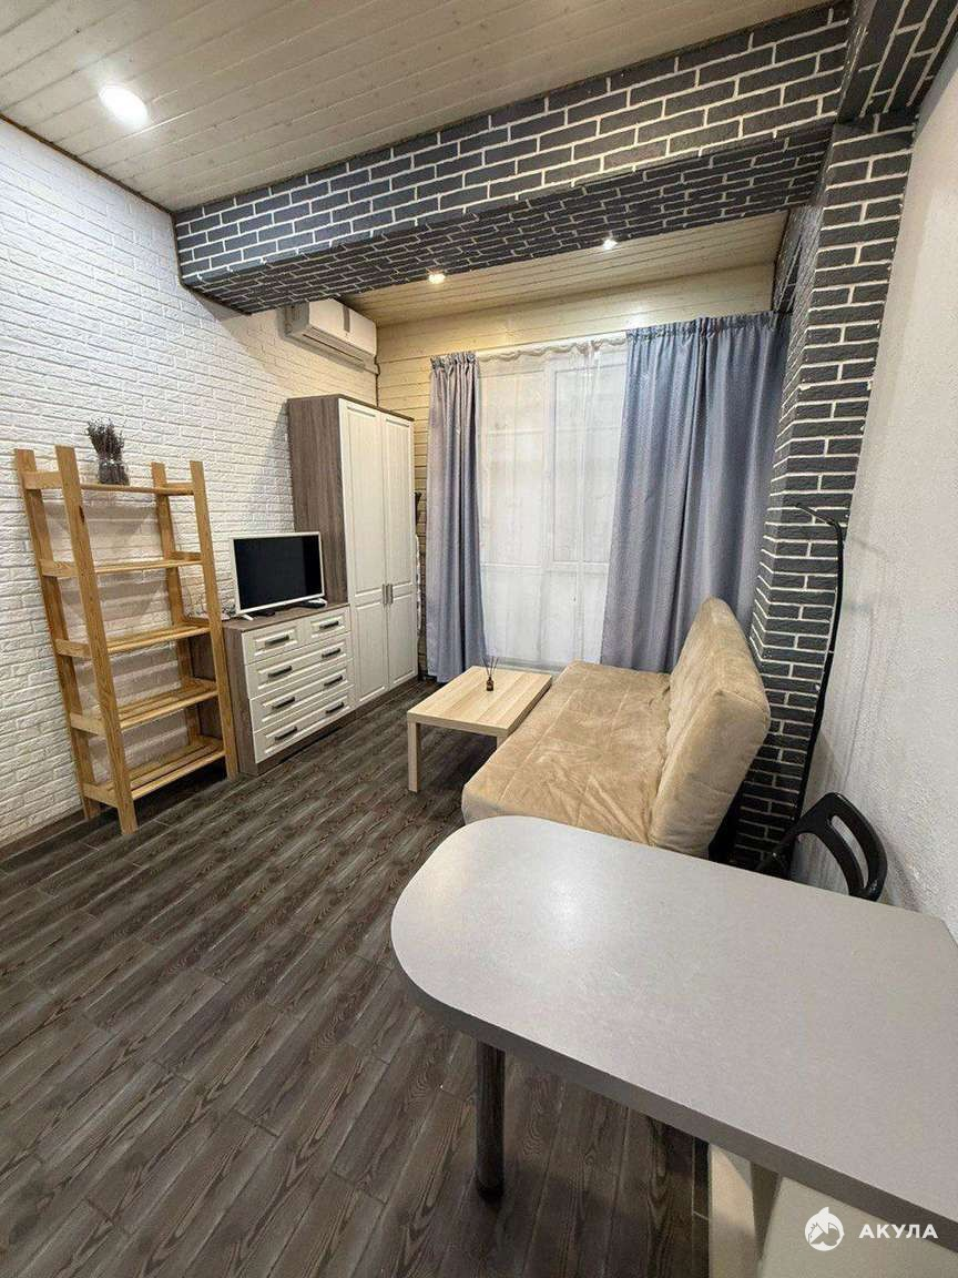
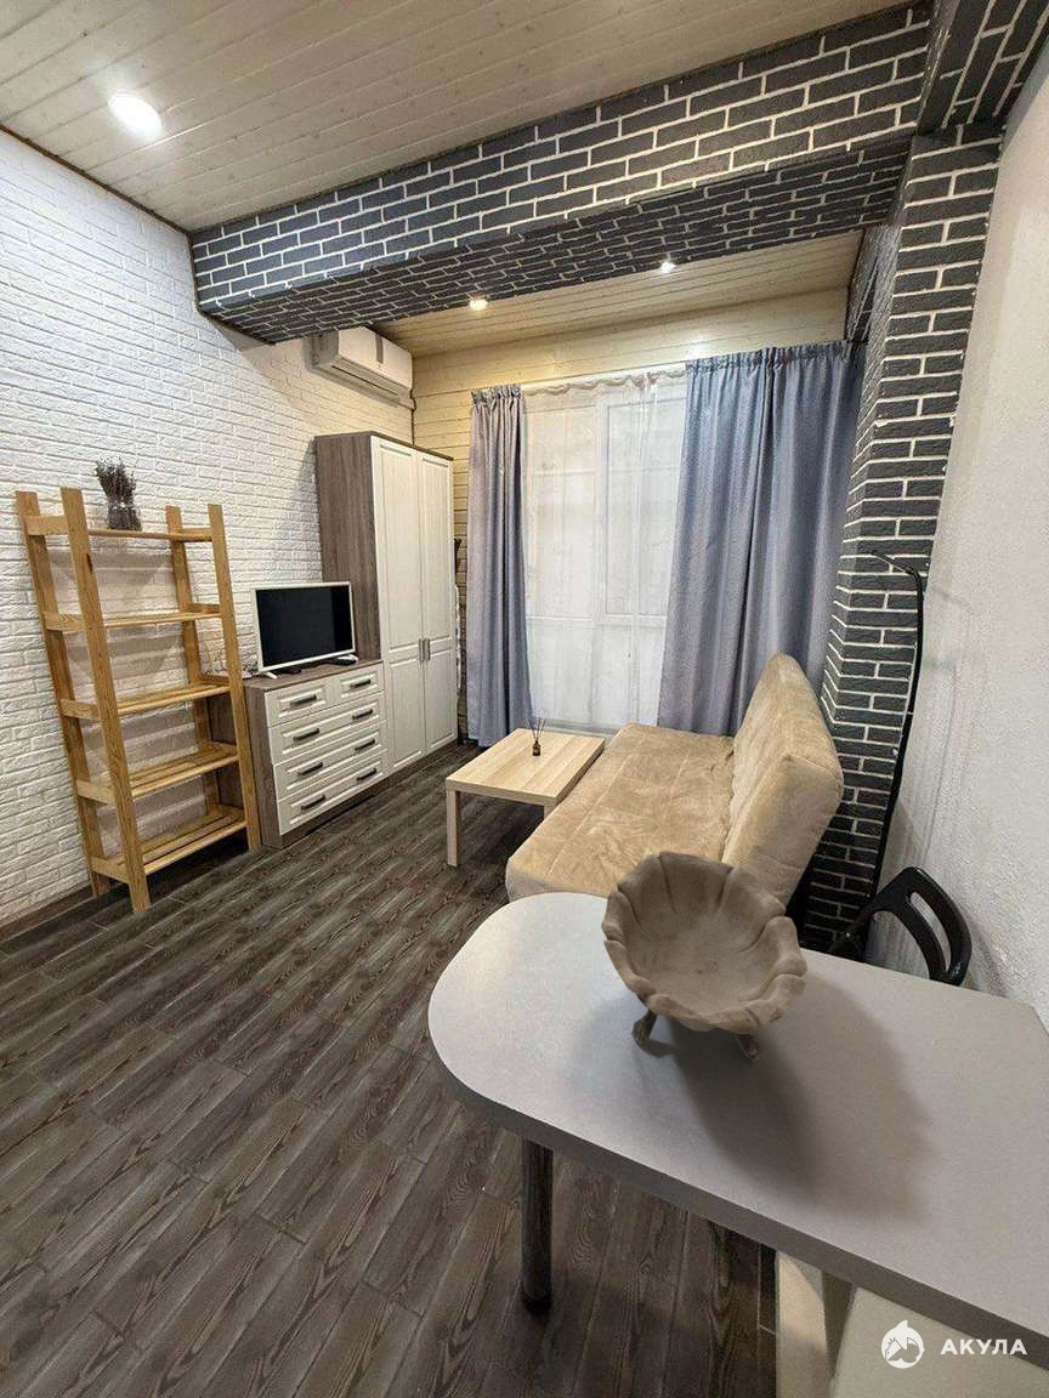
+ decorative bowl (696, 955)
